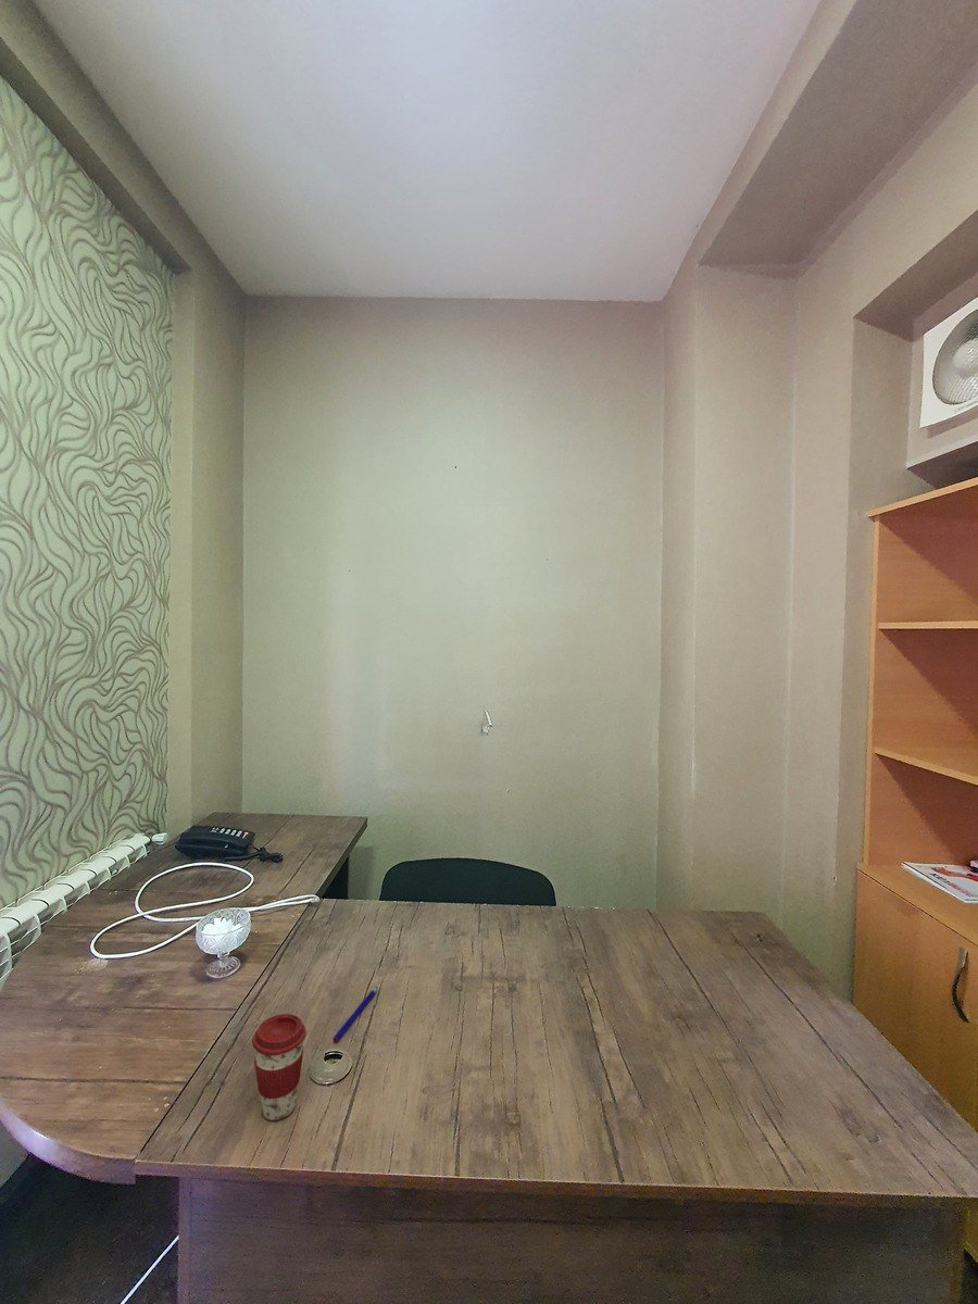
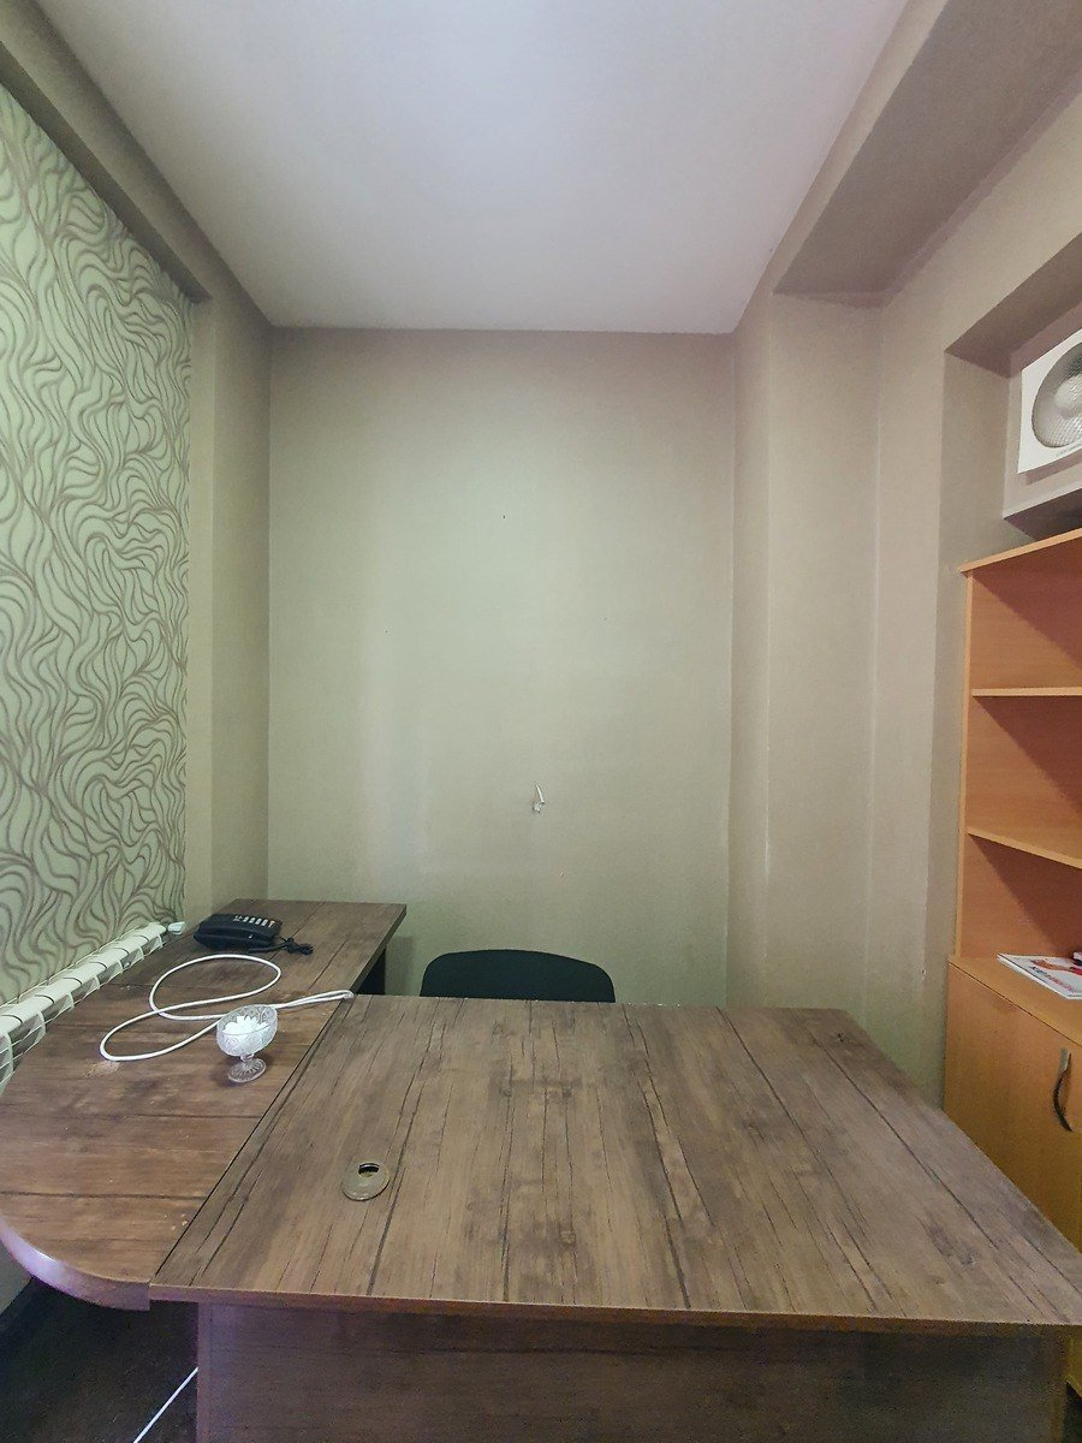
- coffee cup (278, 1067)
- pen (356, 1012)
